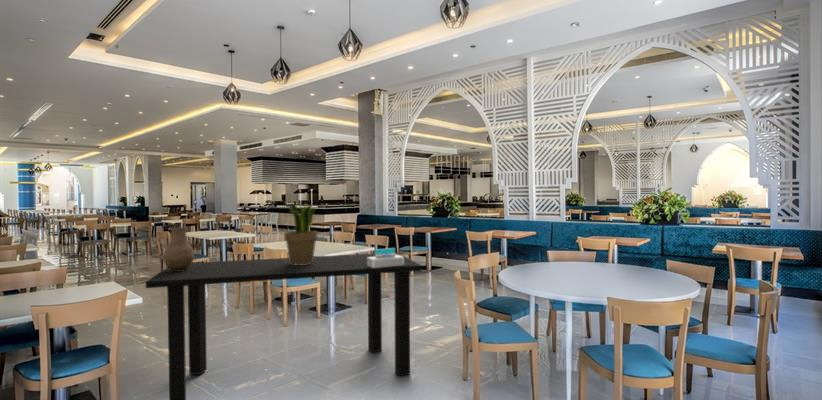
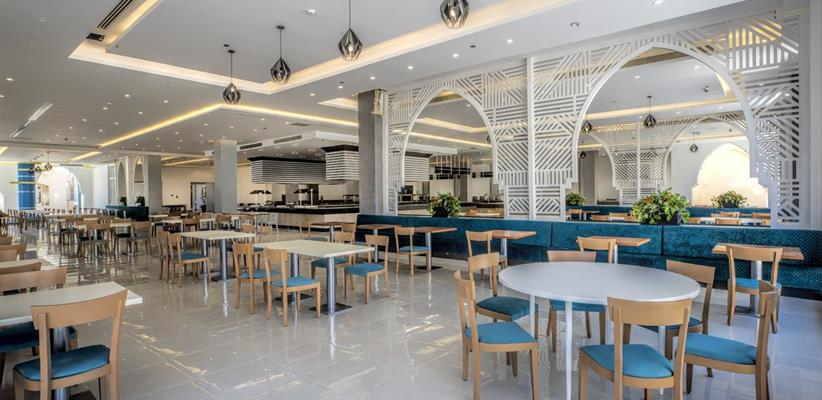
- dining table (295, 278)
- vase (178, 249)
- potted plant (298, 231)
- tissue box (385, 256)
